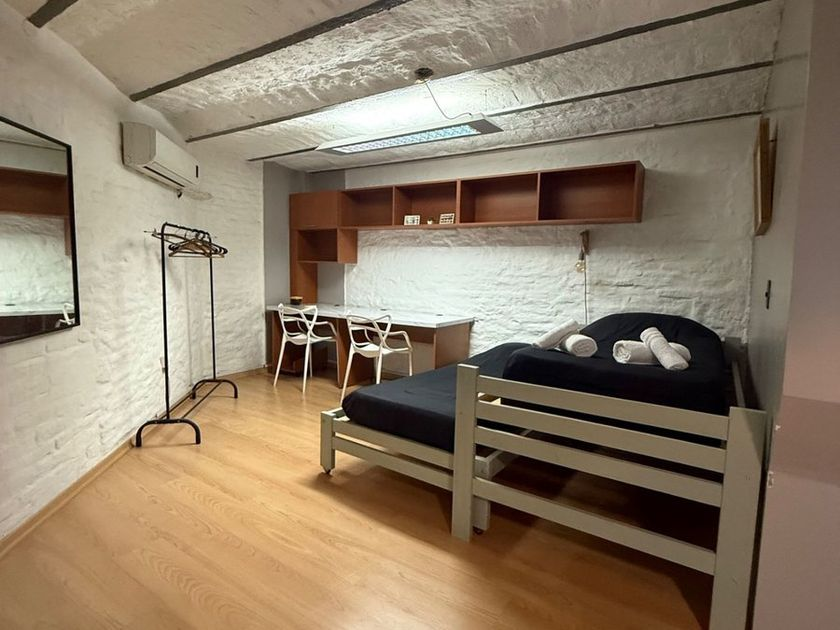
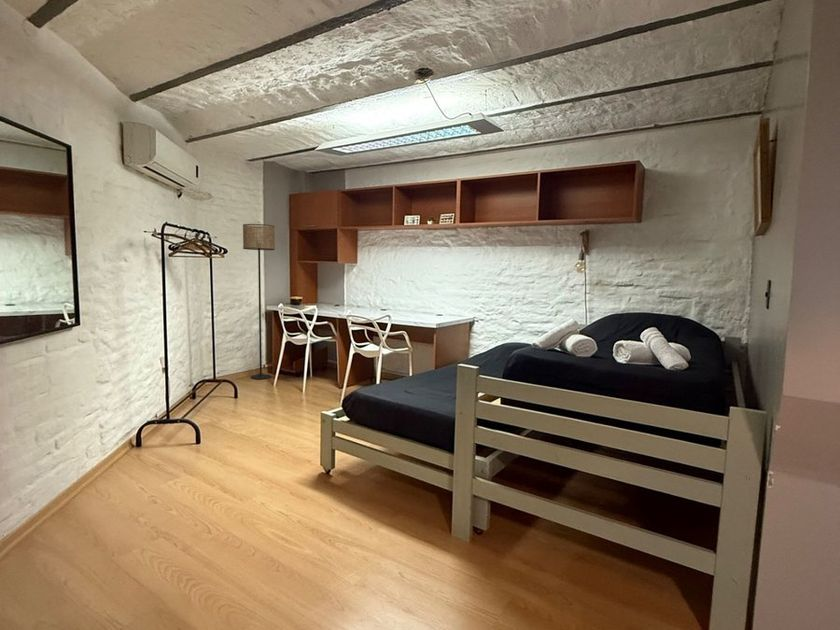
+ floor lamp (259, 302)
